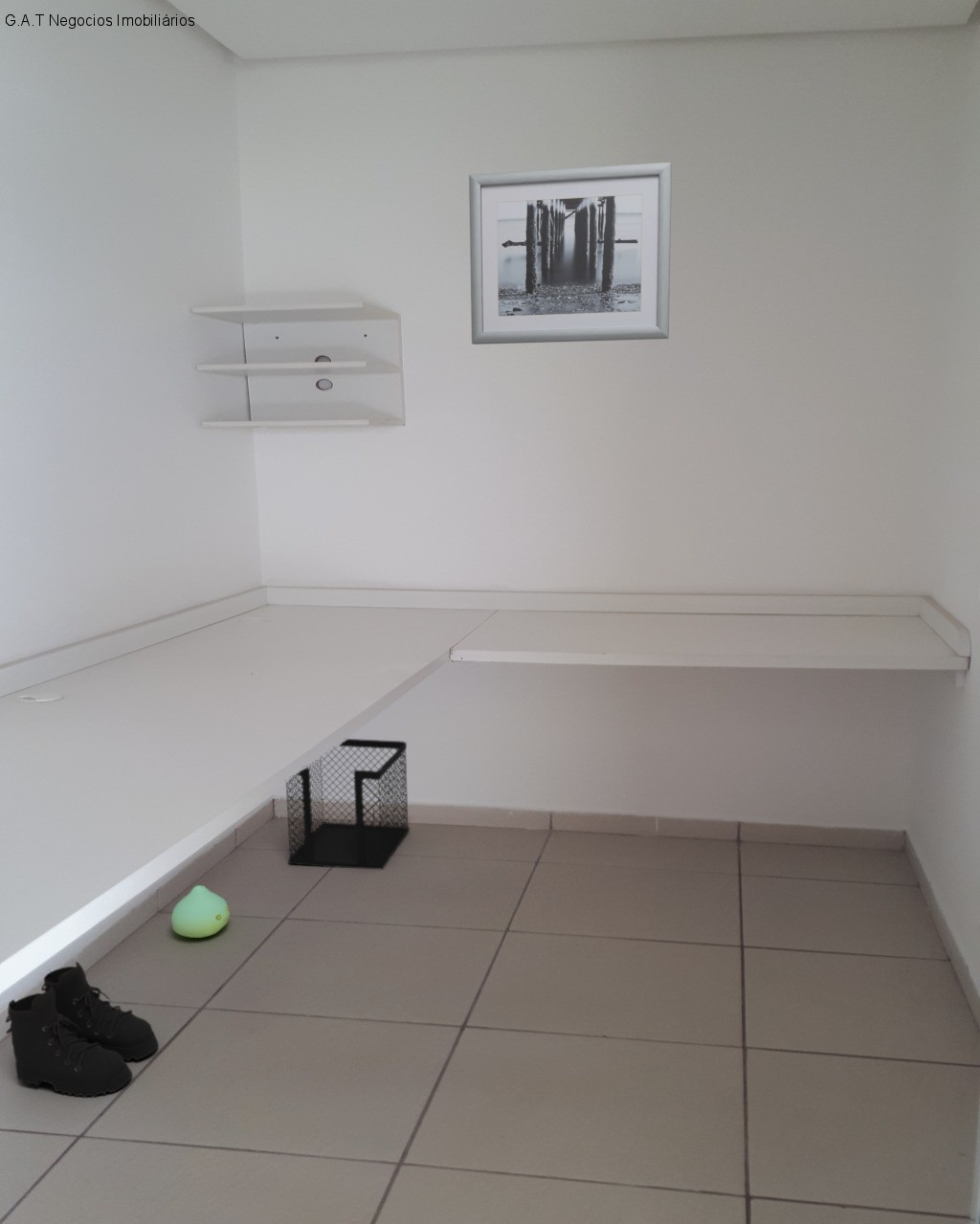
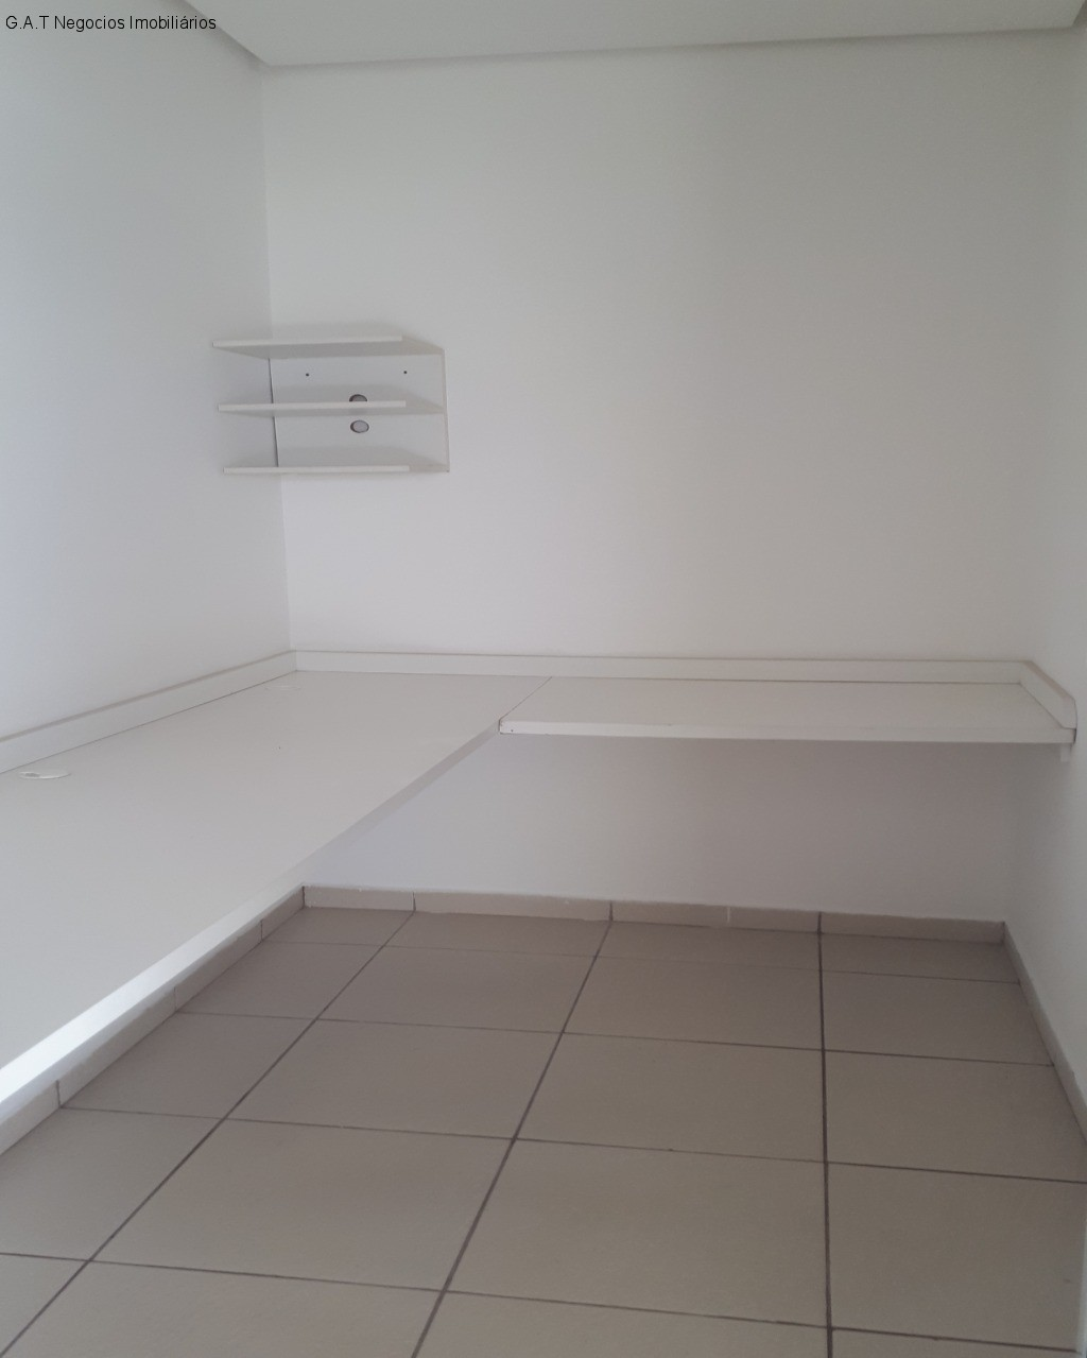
- wastebasket (349, 799)
- wall art (568, 256)
- plush toy (200, 909)
- boots (82, 1021)
